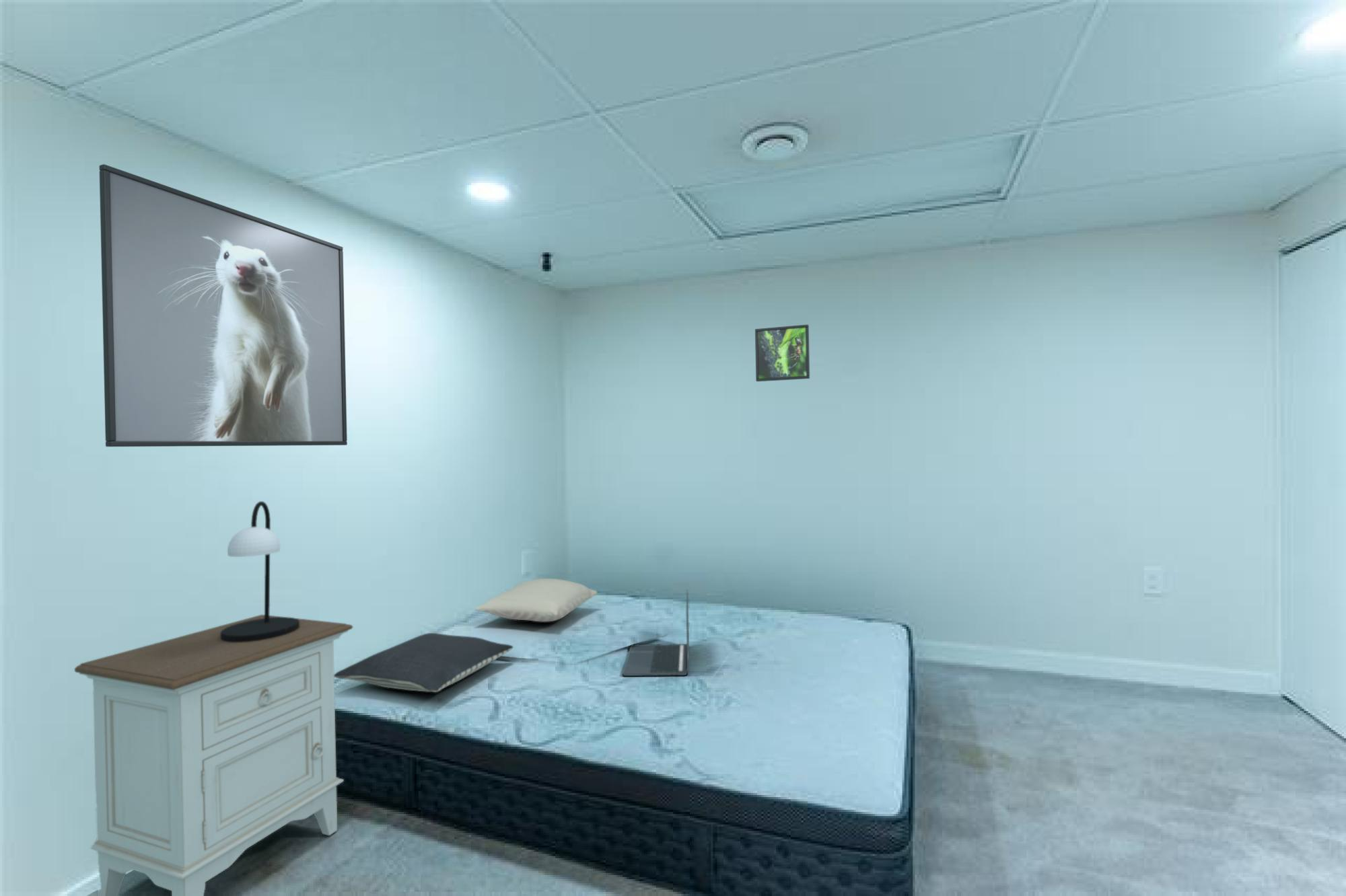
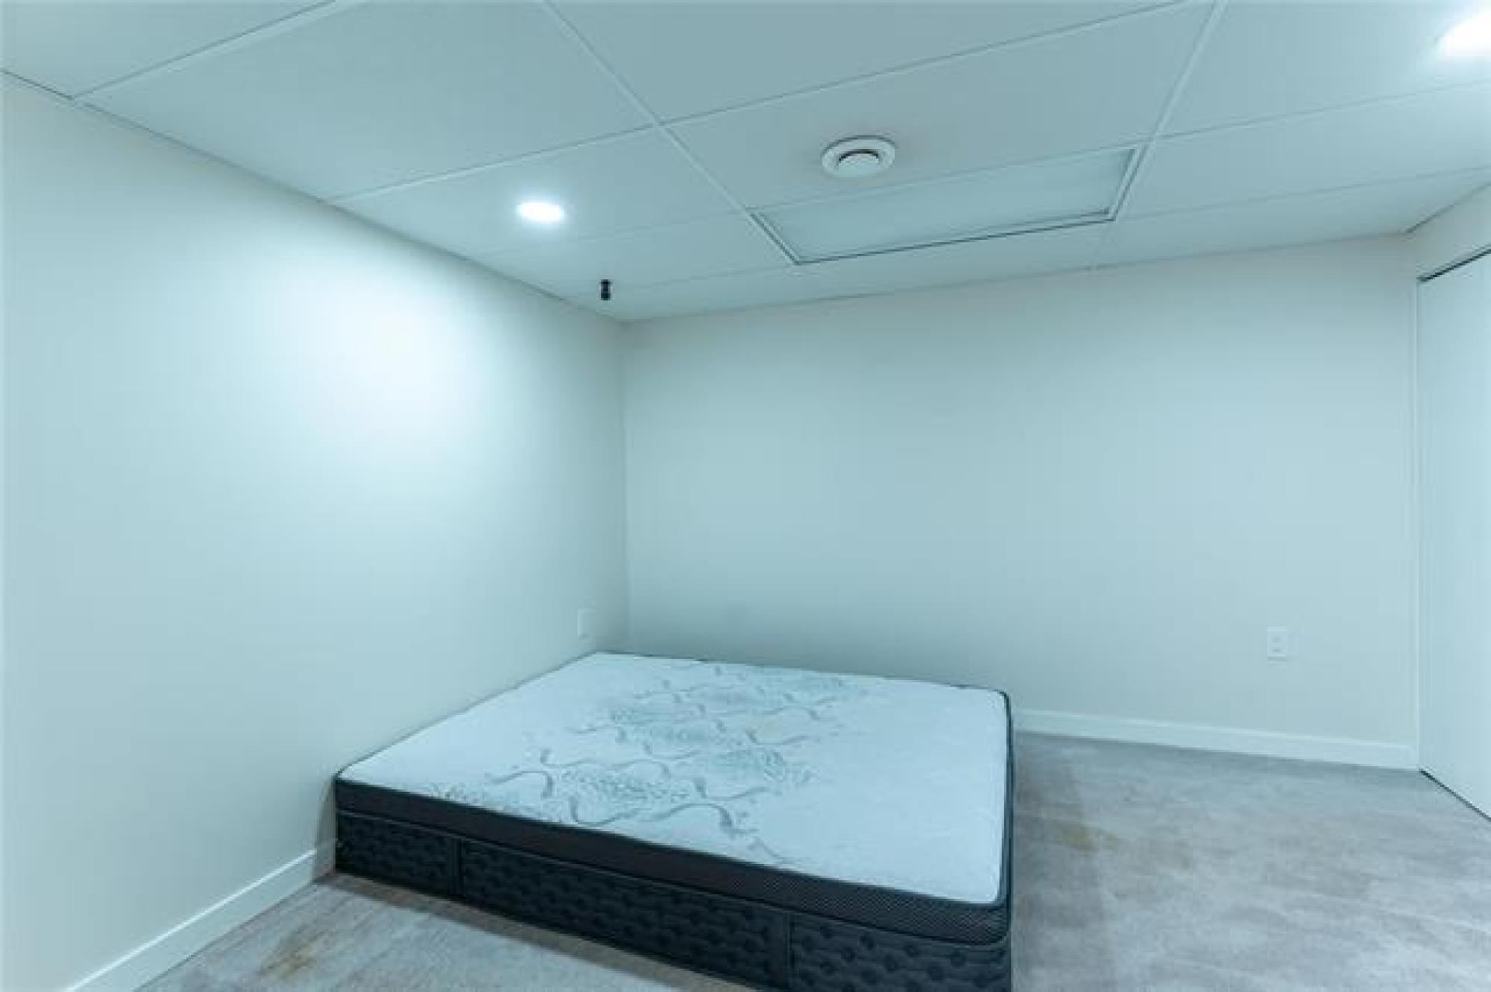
- nightstand (229, 753)
- laptop (657, 644)
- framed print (782, 353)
- table lamp (265, 566)
- pillow (429, 661)
- pillow (538, 601)
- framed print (244, 329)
